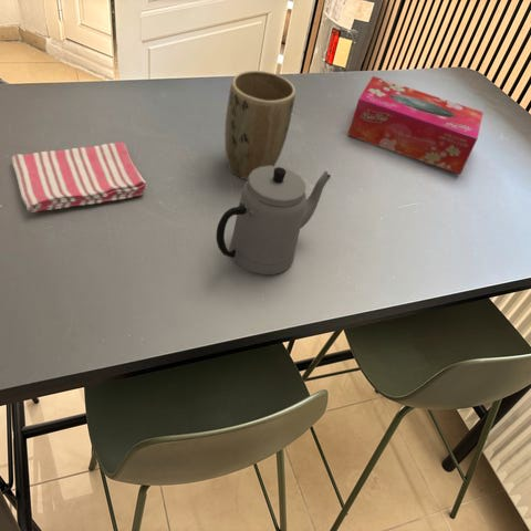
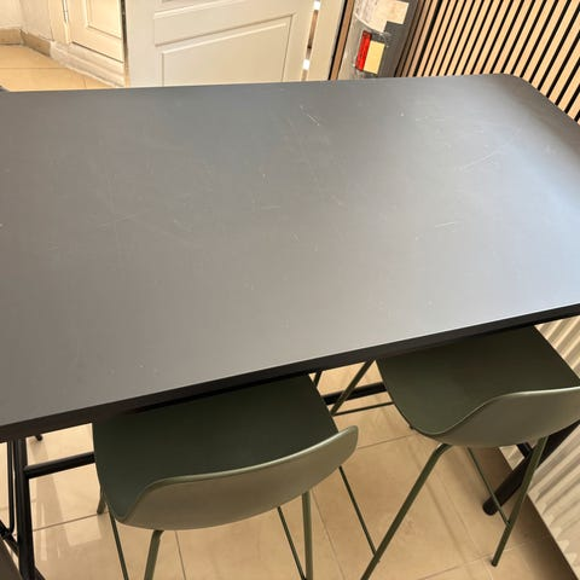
- dish towel (79, 173)
- tissue box (415, 123)
- teapot (274, 211)
- plant pot (256, 128)
